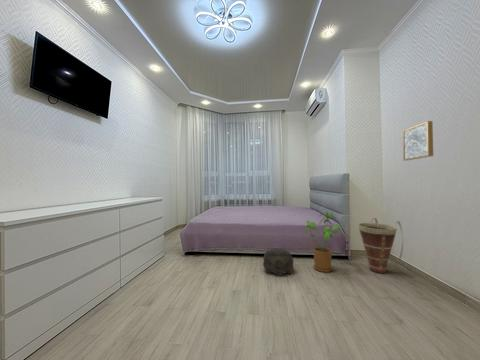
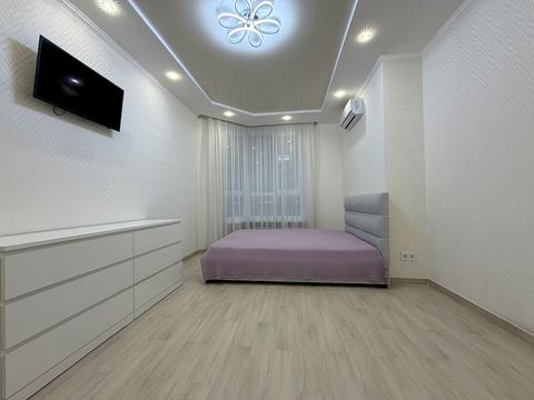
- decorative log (277, 257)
- house plant (325, 241)
- basket (380, 243)
- wall art (416, 142)
